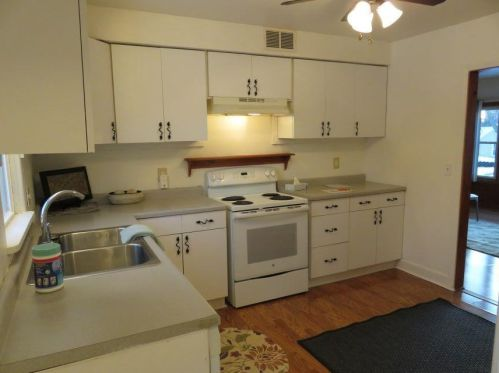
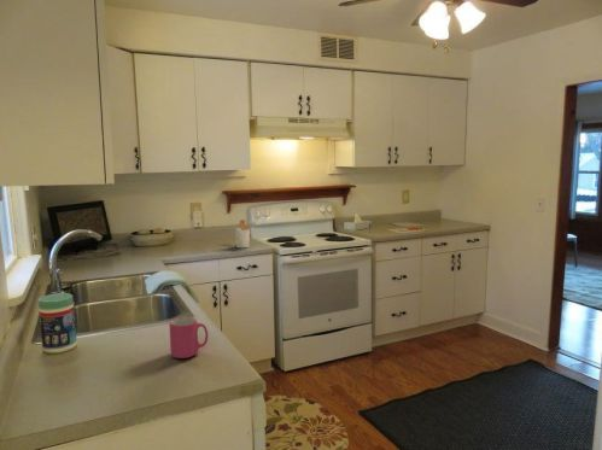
+ mug (188, 337)
+ utensil holder (246, 233)
